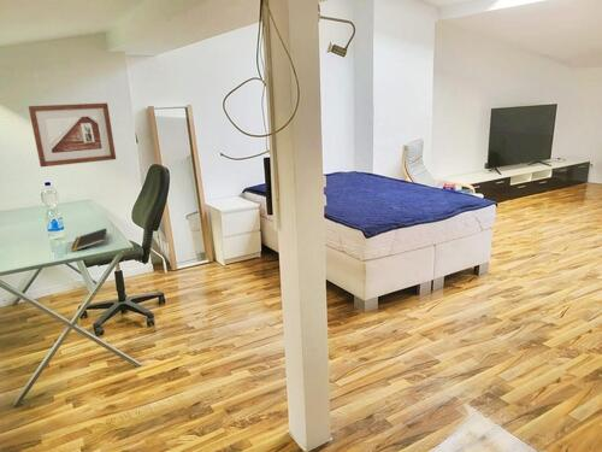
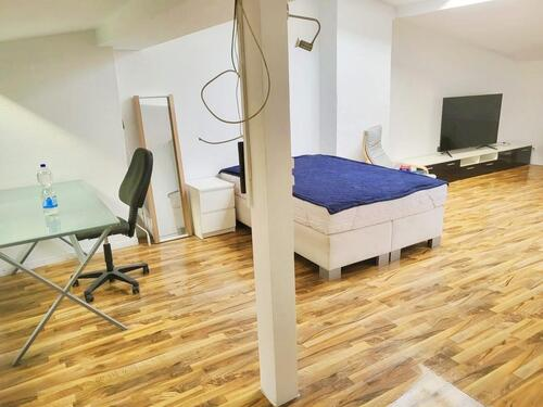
- picture frame (75, 134)
- notepad (89, 239)
